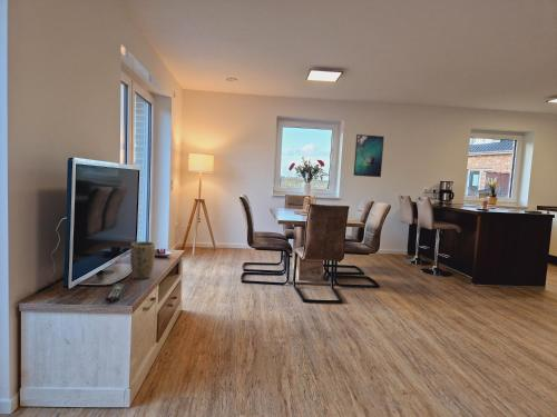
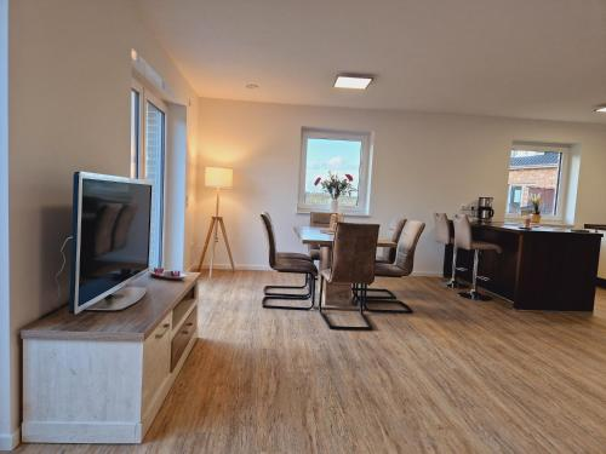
- remote control (117, 291)
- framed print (369, 156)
- plant pot (143, 259)
